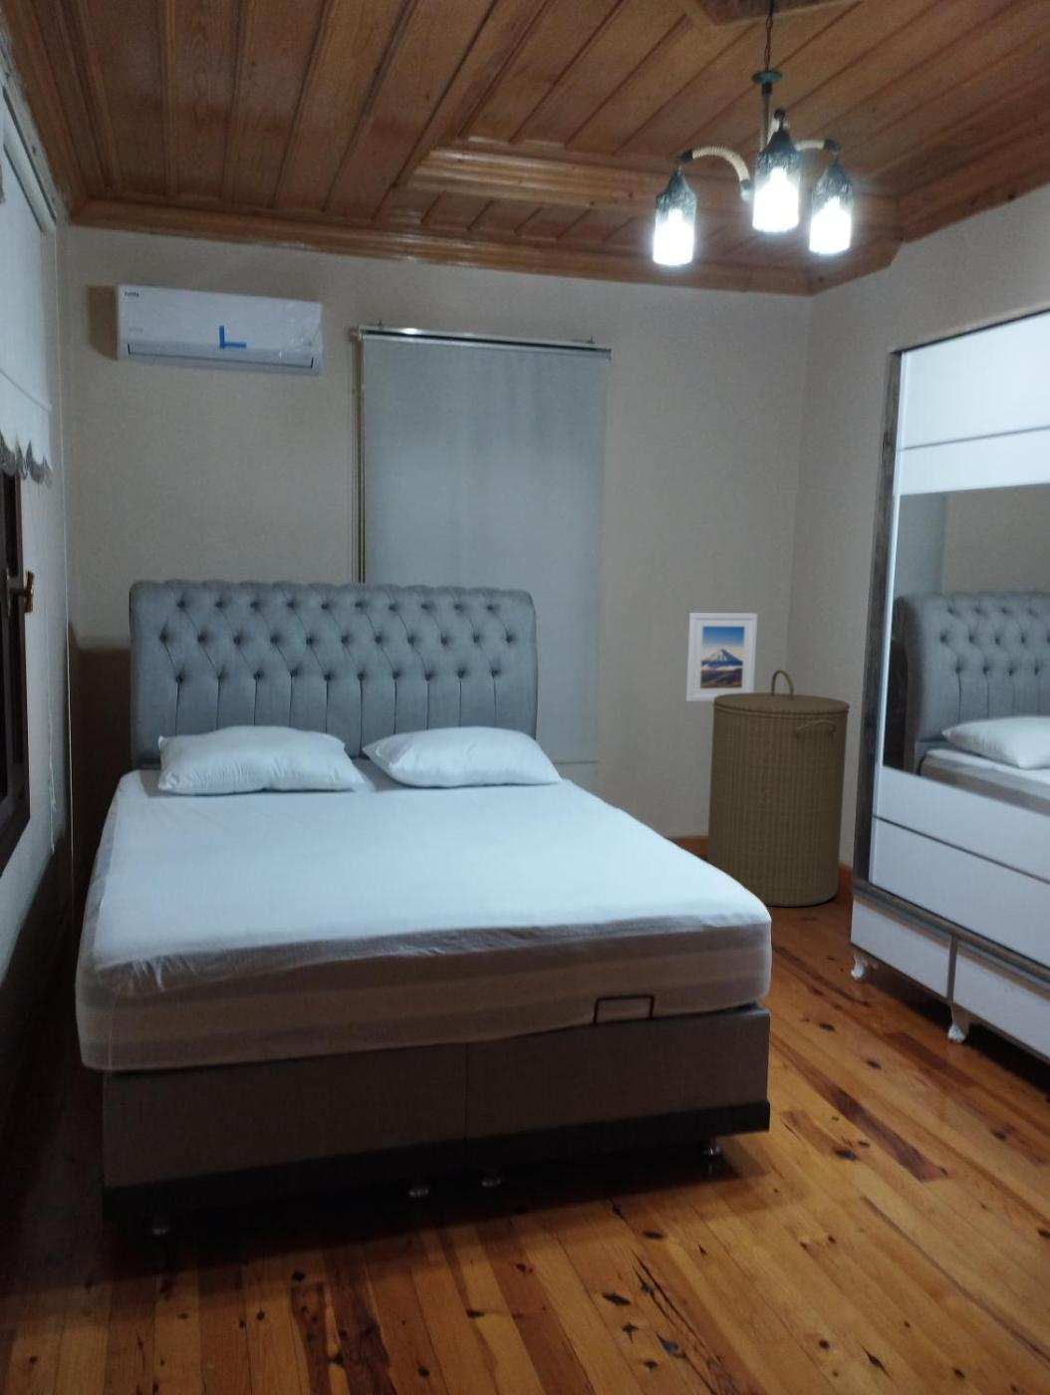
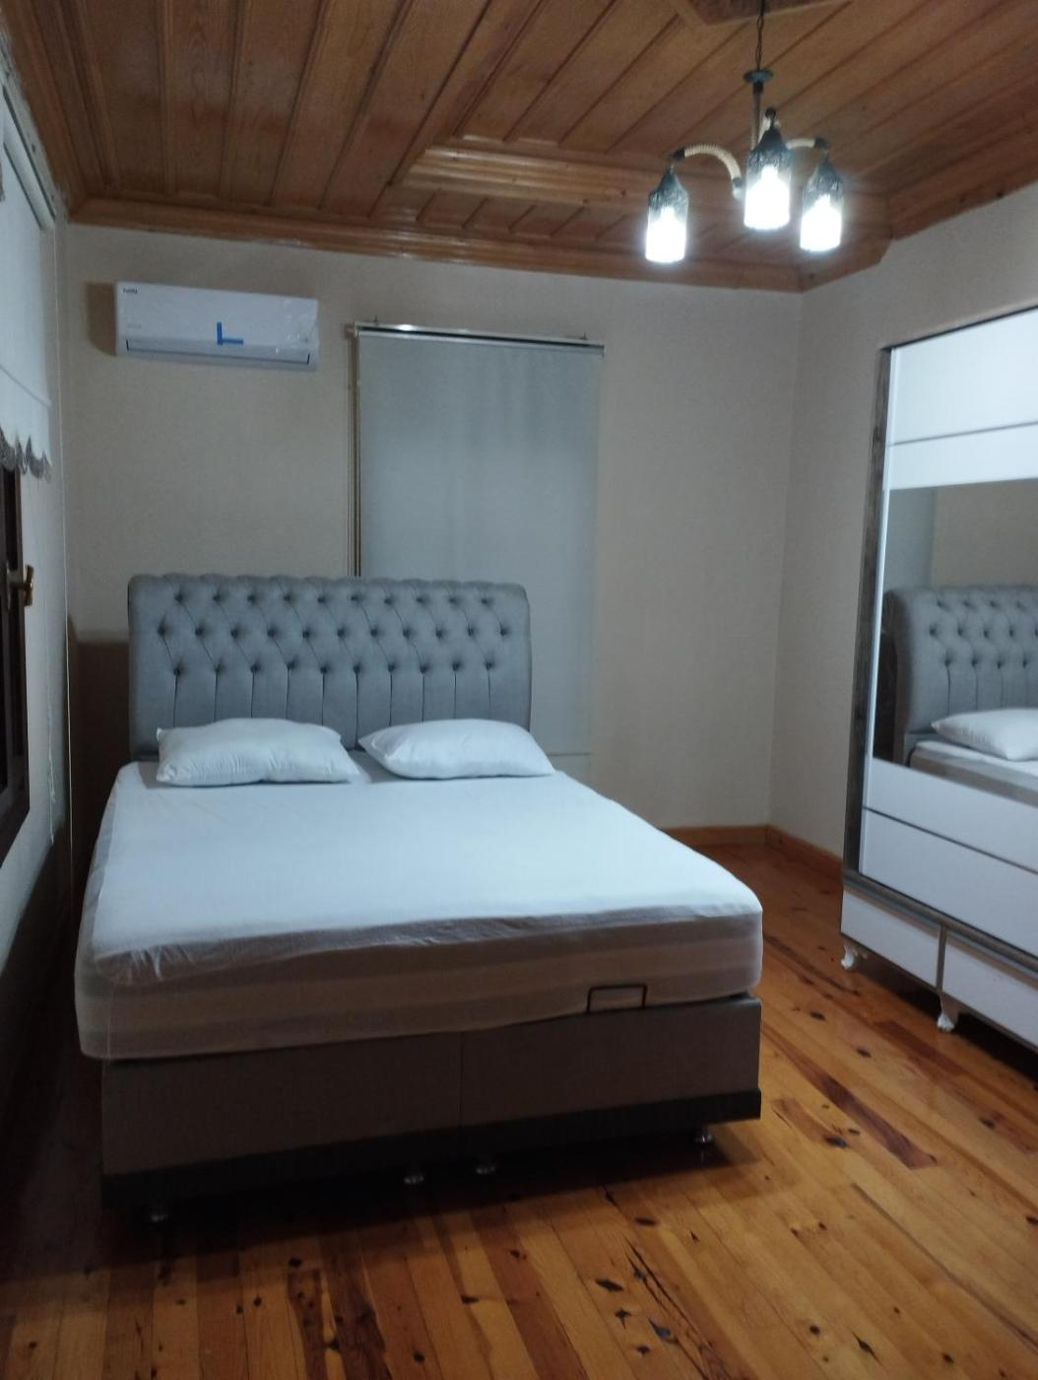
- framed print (721, 656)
- laundry hamper (776, 780)
